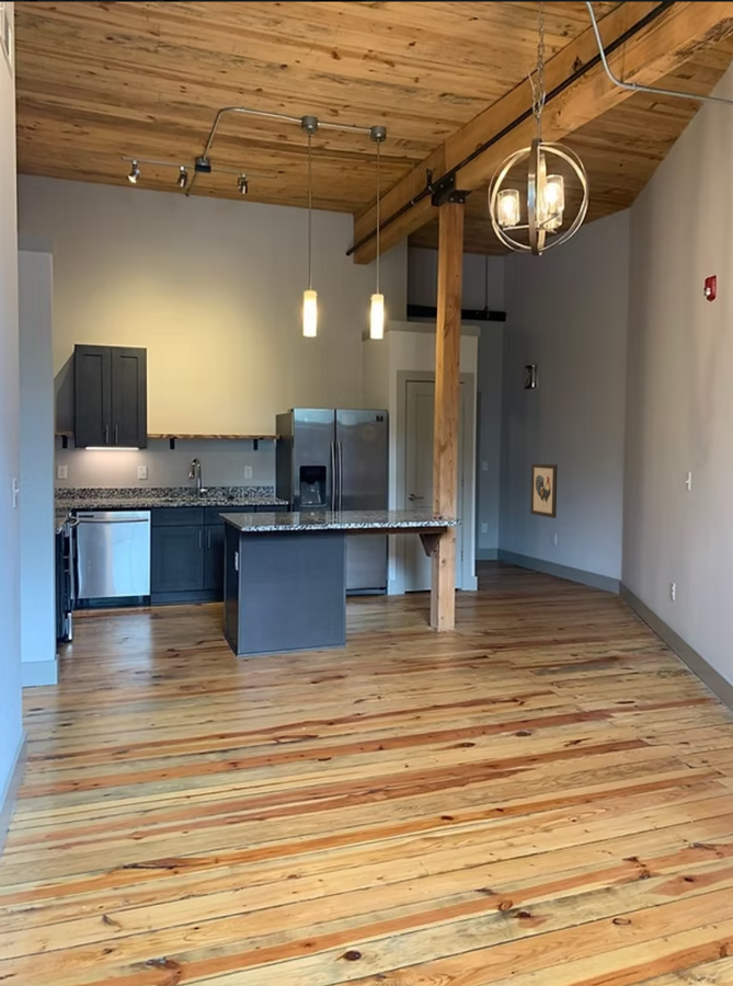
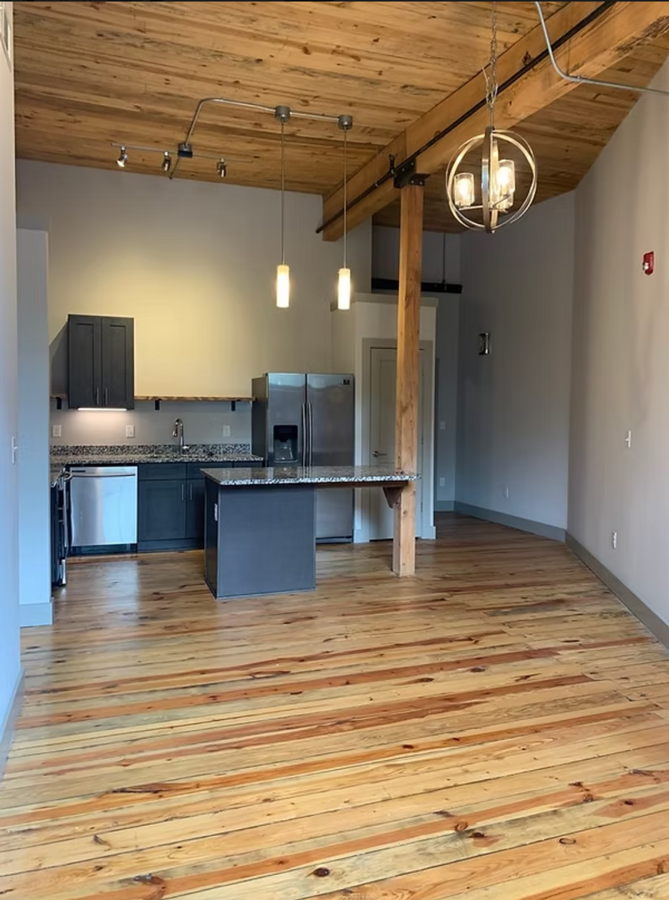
- wall art (543, 490)
